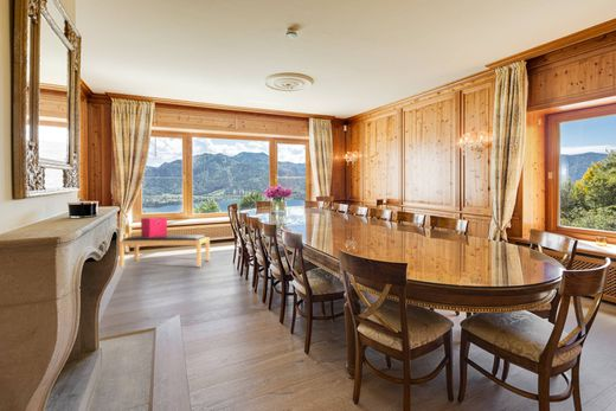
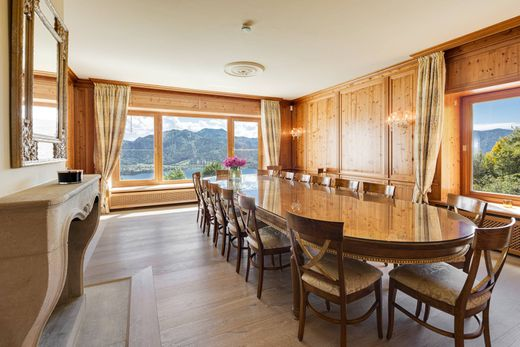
- bench (166, 244)
- storage bin (154, 226)
